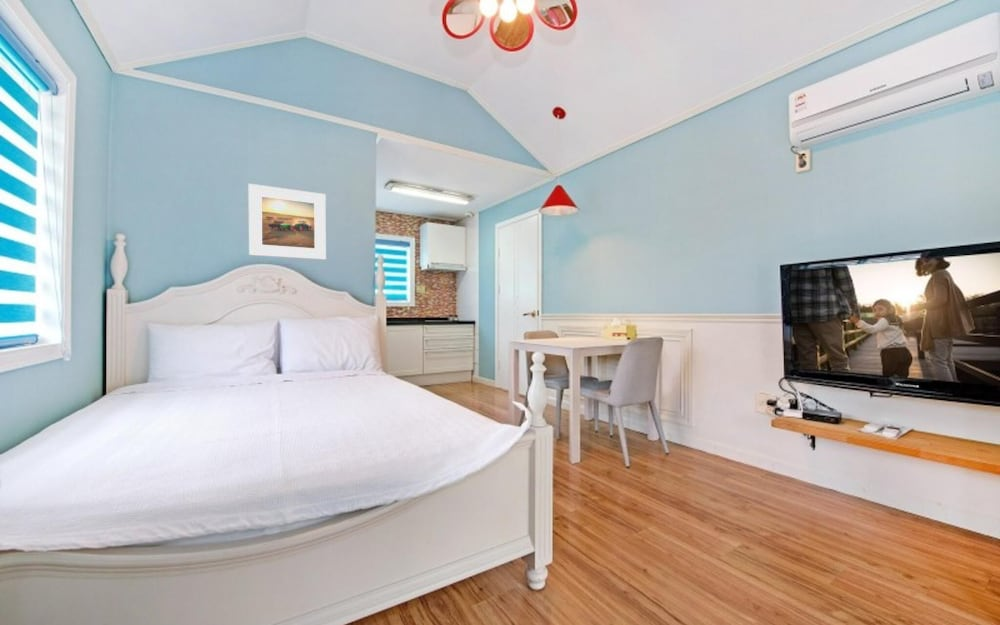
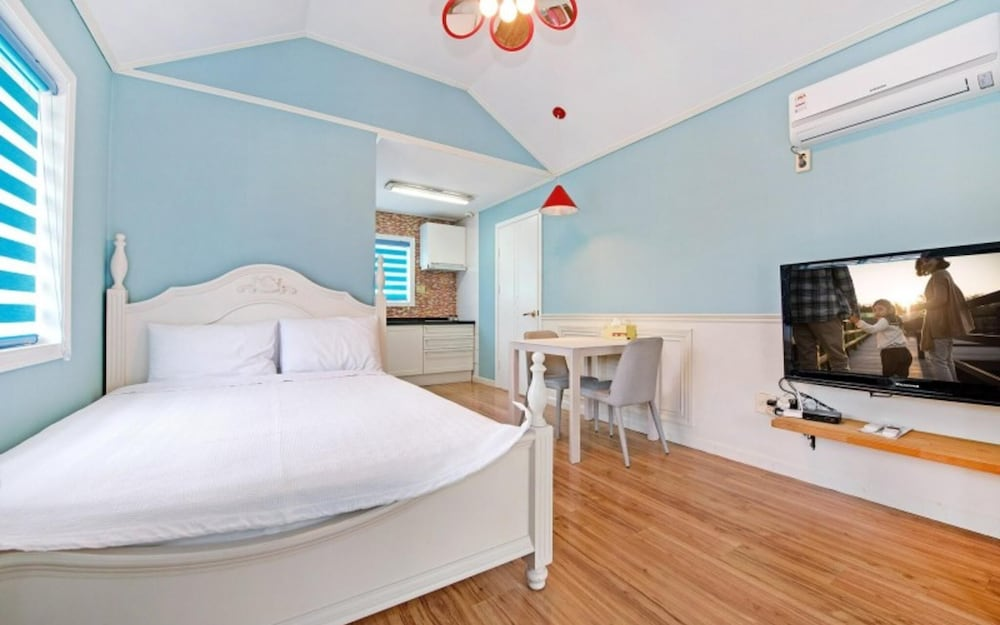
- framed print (288, 223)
